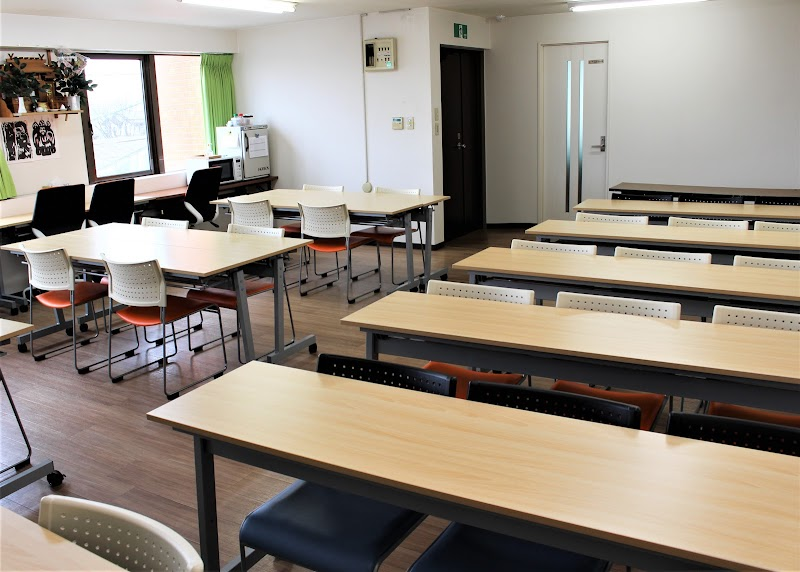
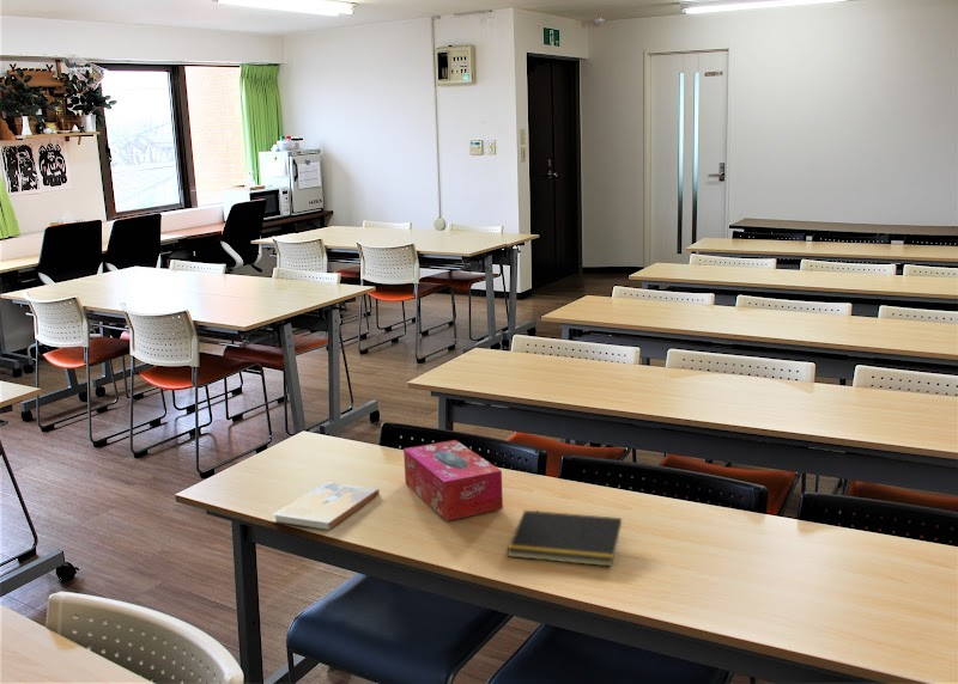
+ tissue box (450, 477)
+ notepad (565, 536)
+ book (327, 503)
